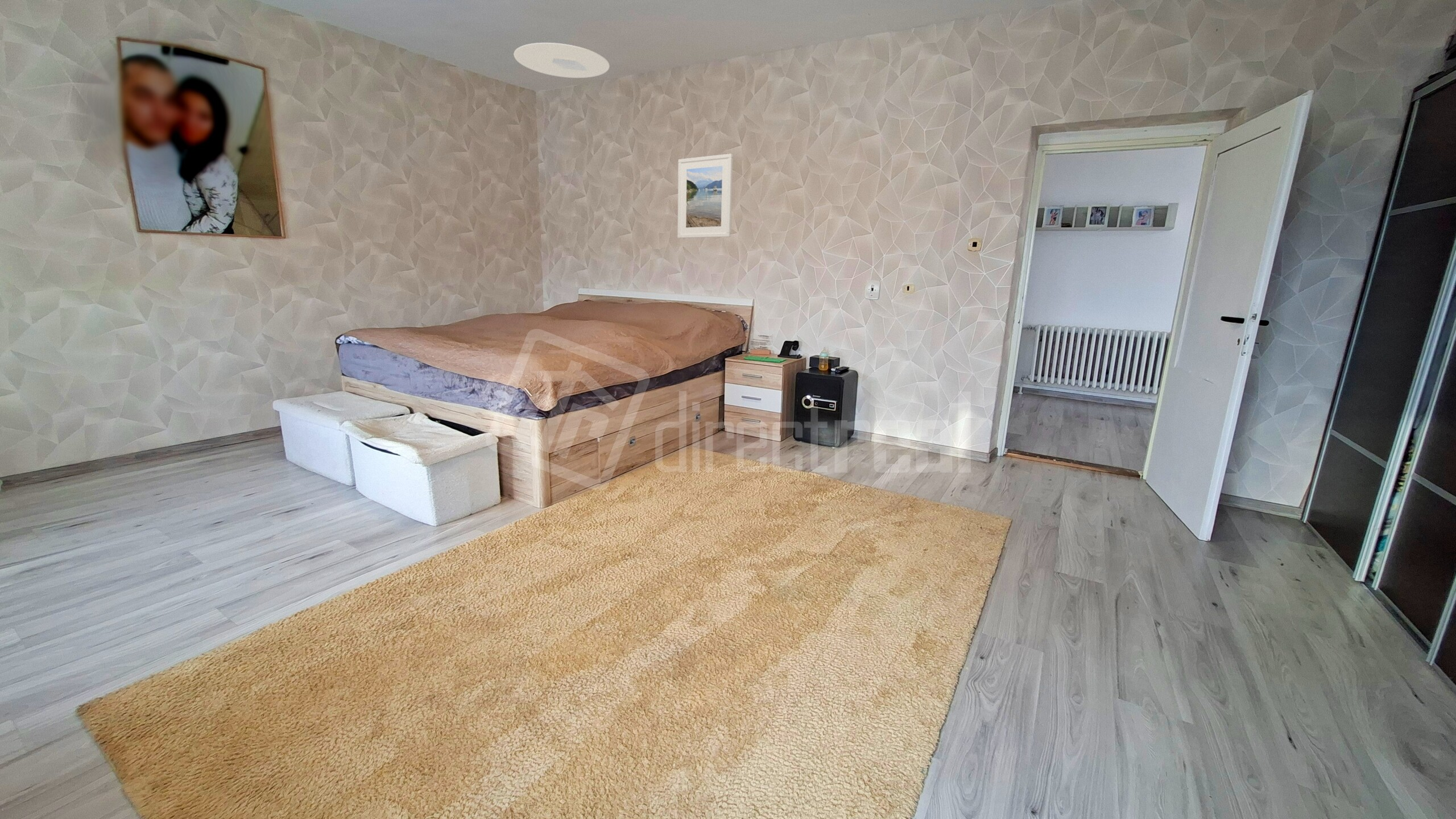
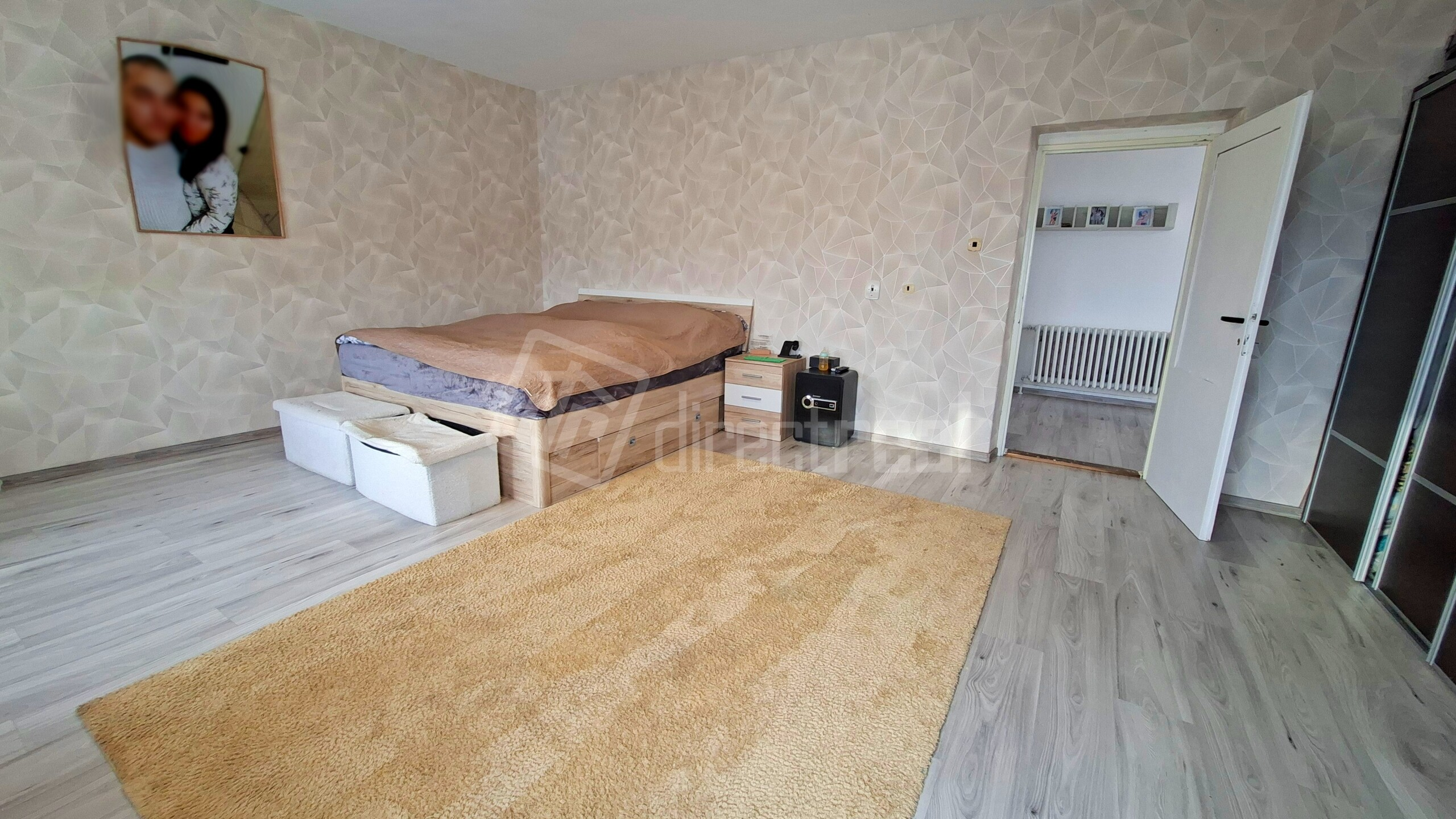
- ceiling light (562, 57)
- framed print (704, 197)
